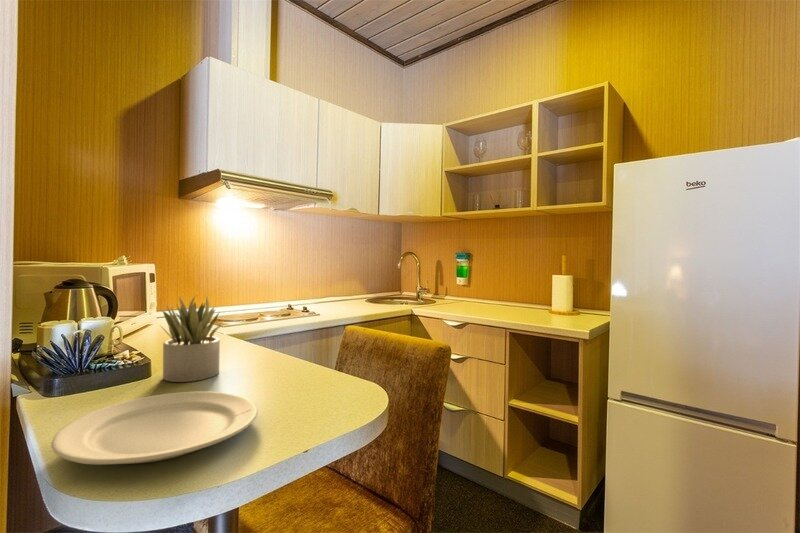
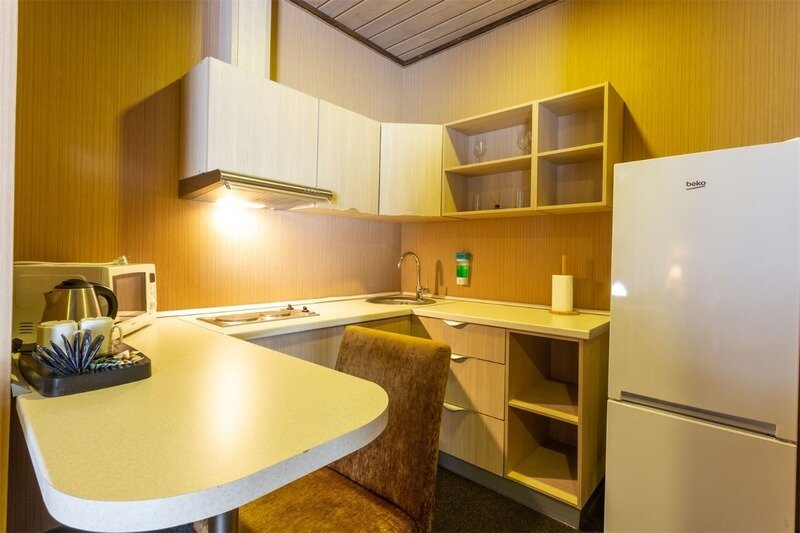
- chinaware (166, 426)
- succulent plant (192, 334)
